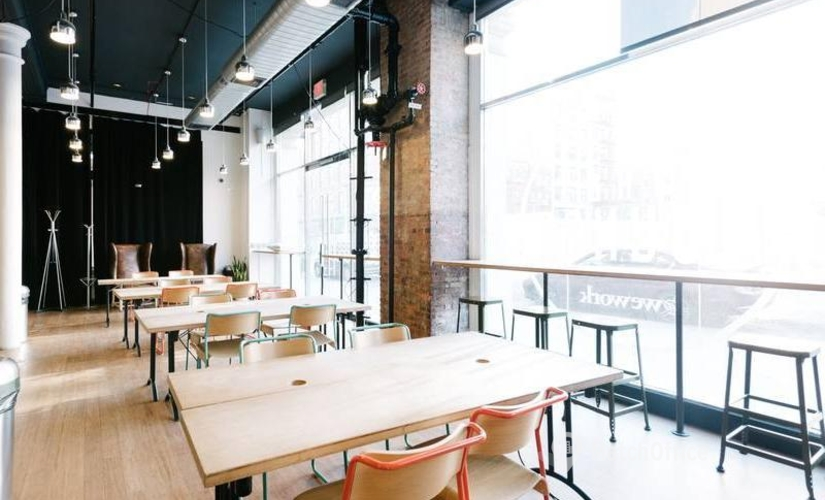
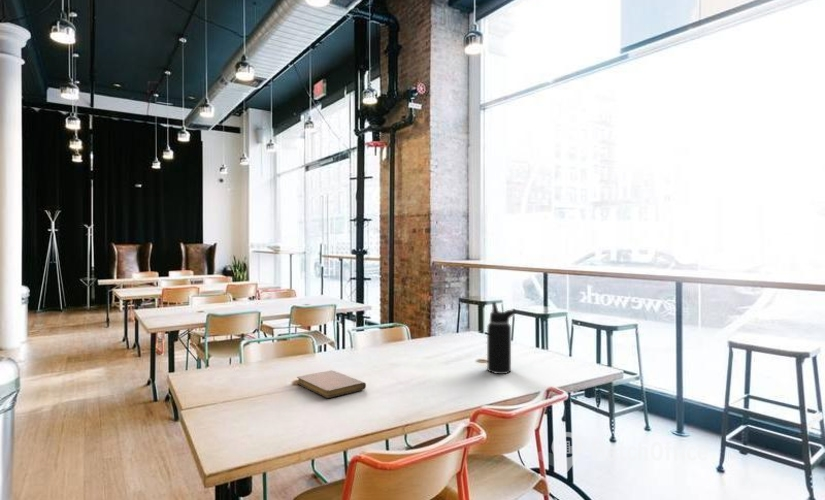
+ notebook (330, 382)
+ water bottle (501, 337)
